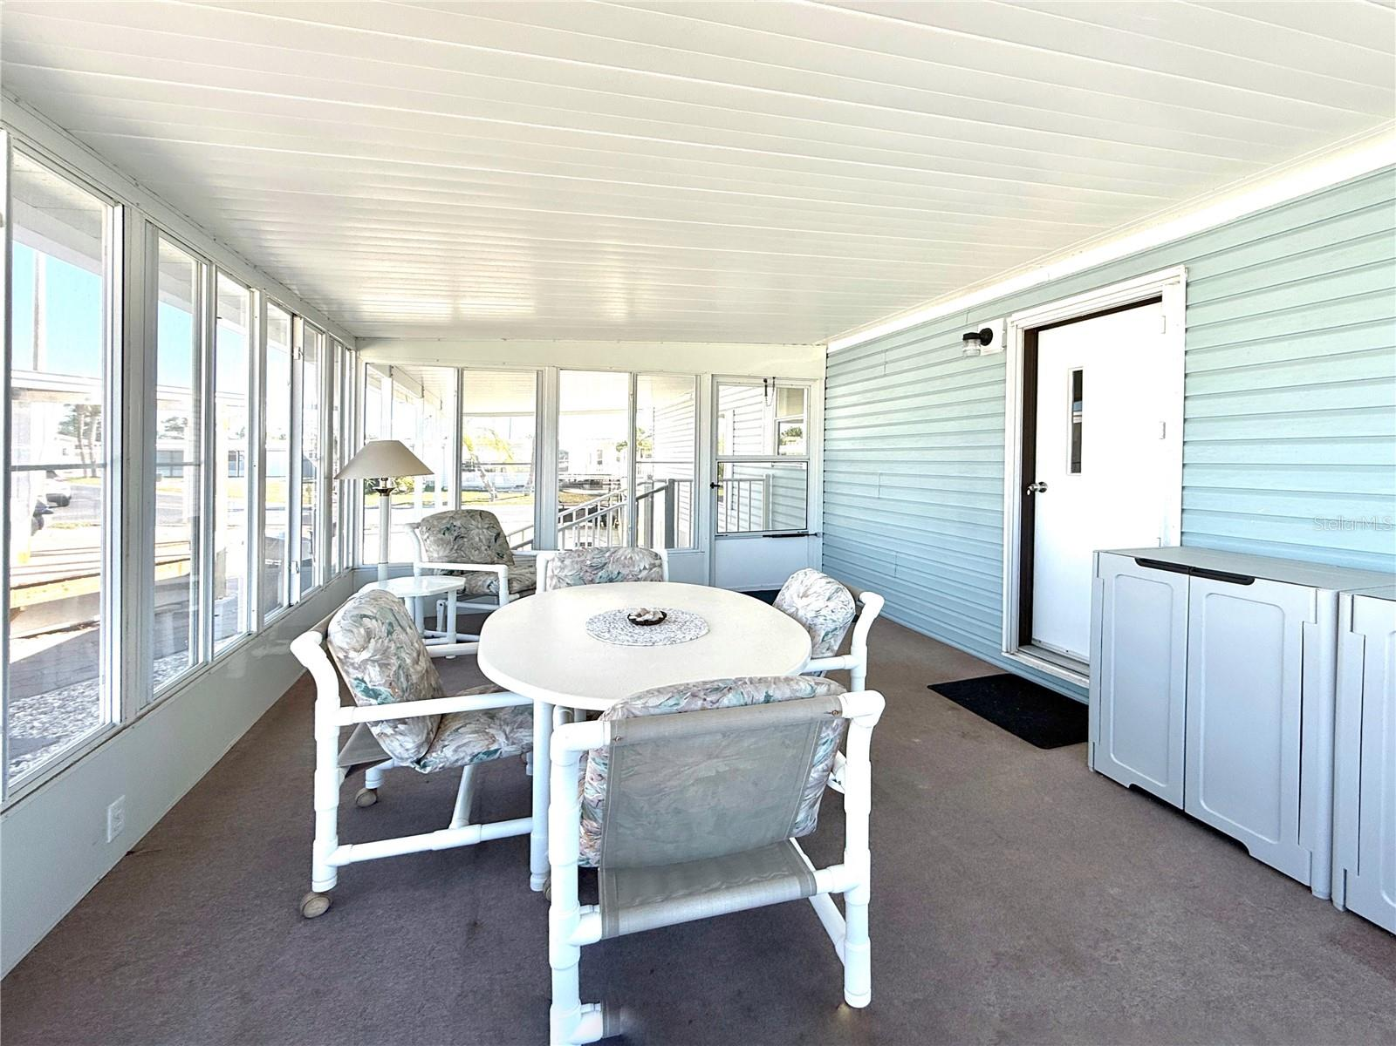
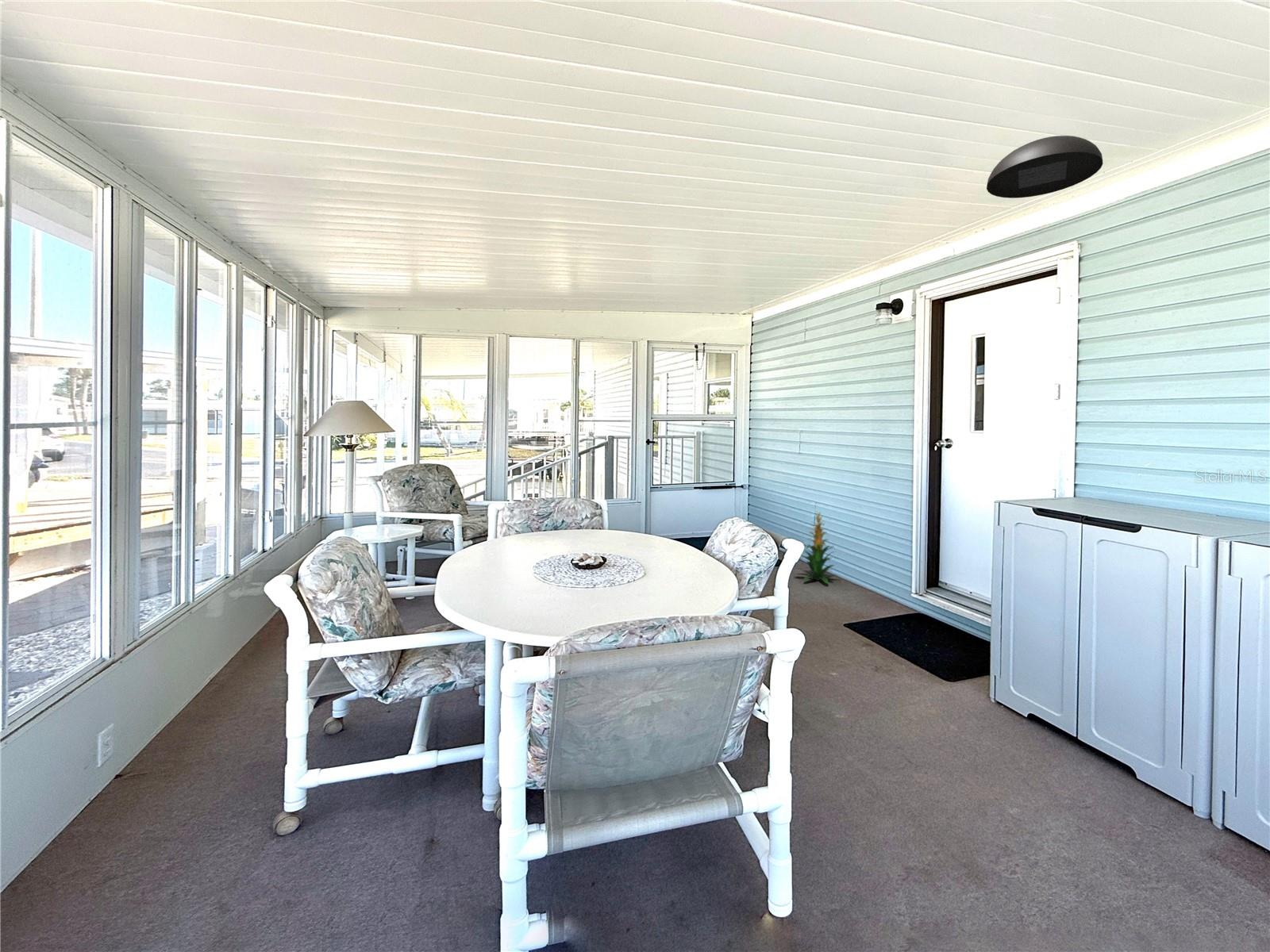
+ indoor plant (818, 545)
+ dome light (1042, 159)
